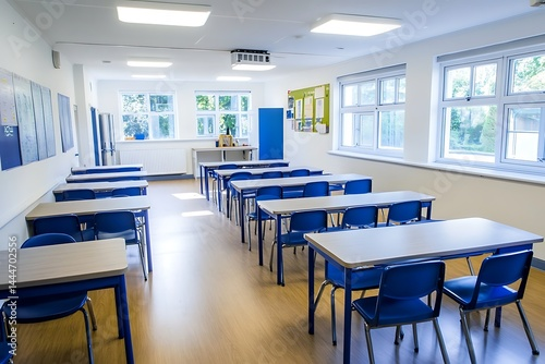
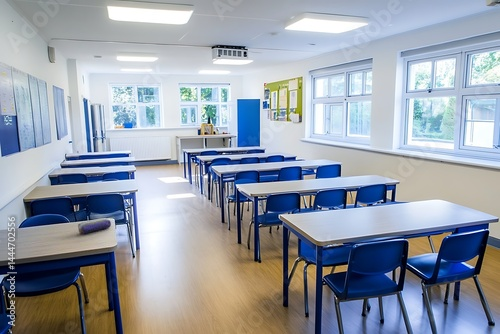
+ pencil case (95, 225)
